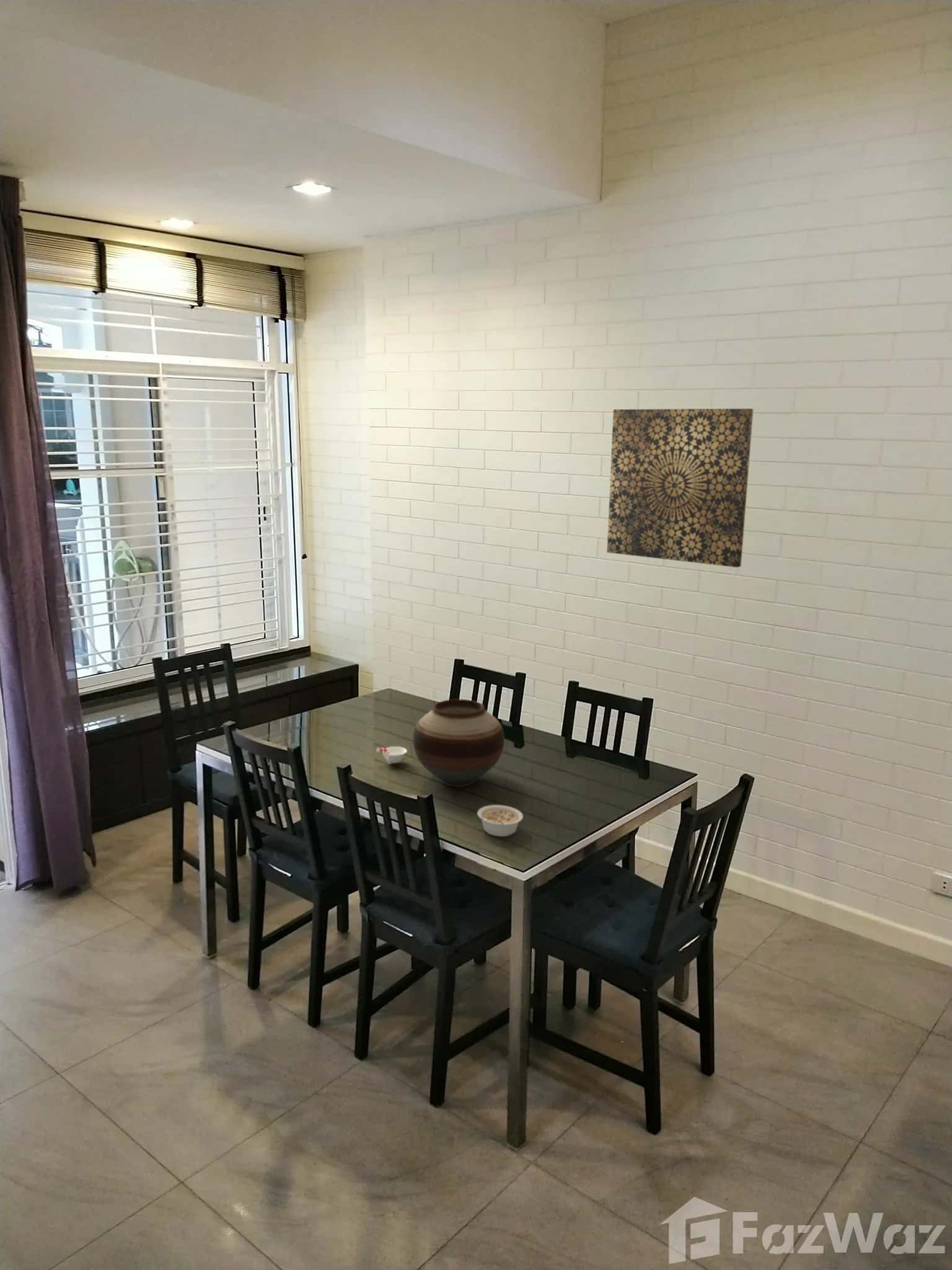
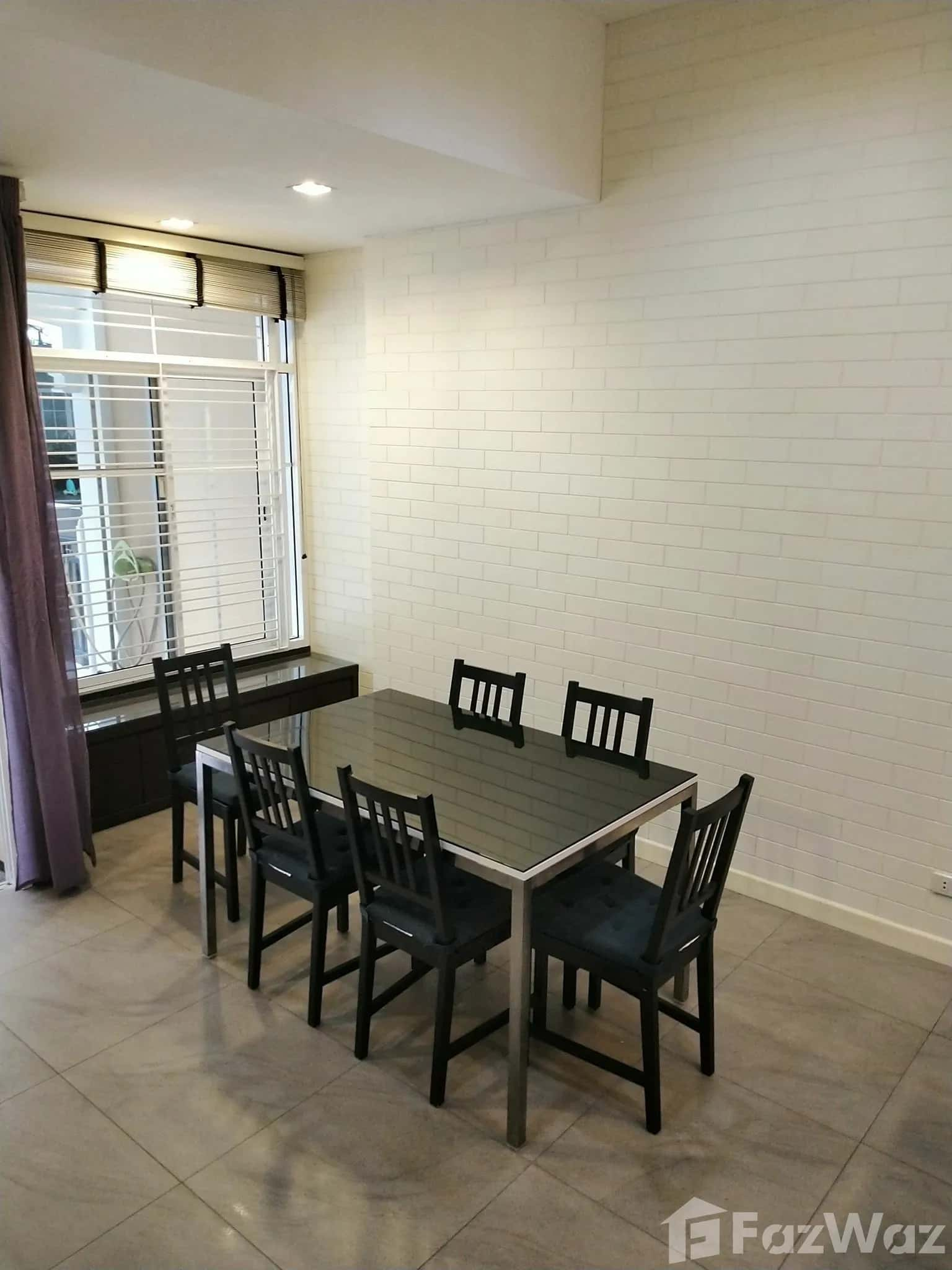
- legume (501, 821)
- vase (459, 744)
- cup (392, 754)
- wall art (675, 486)
